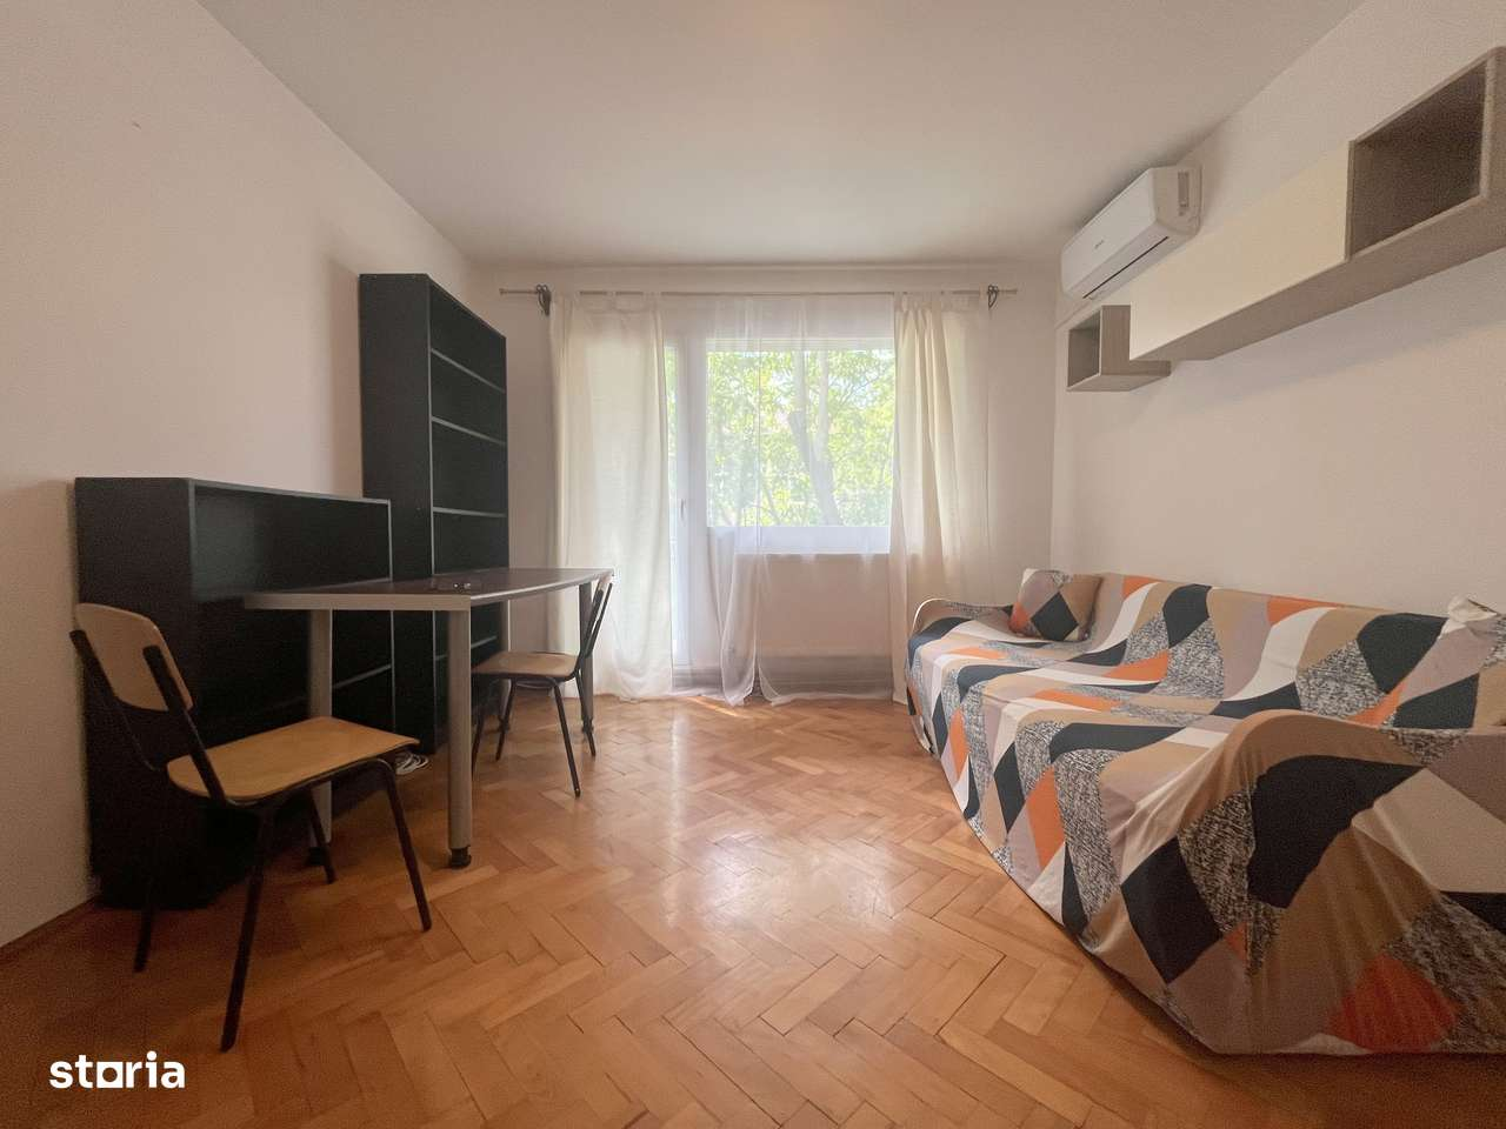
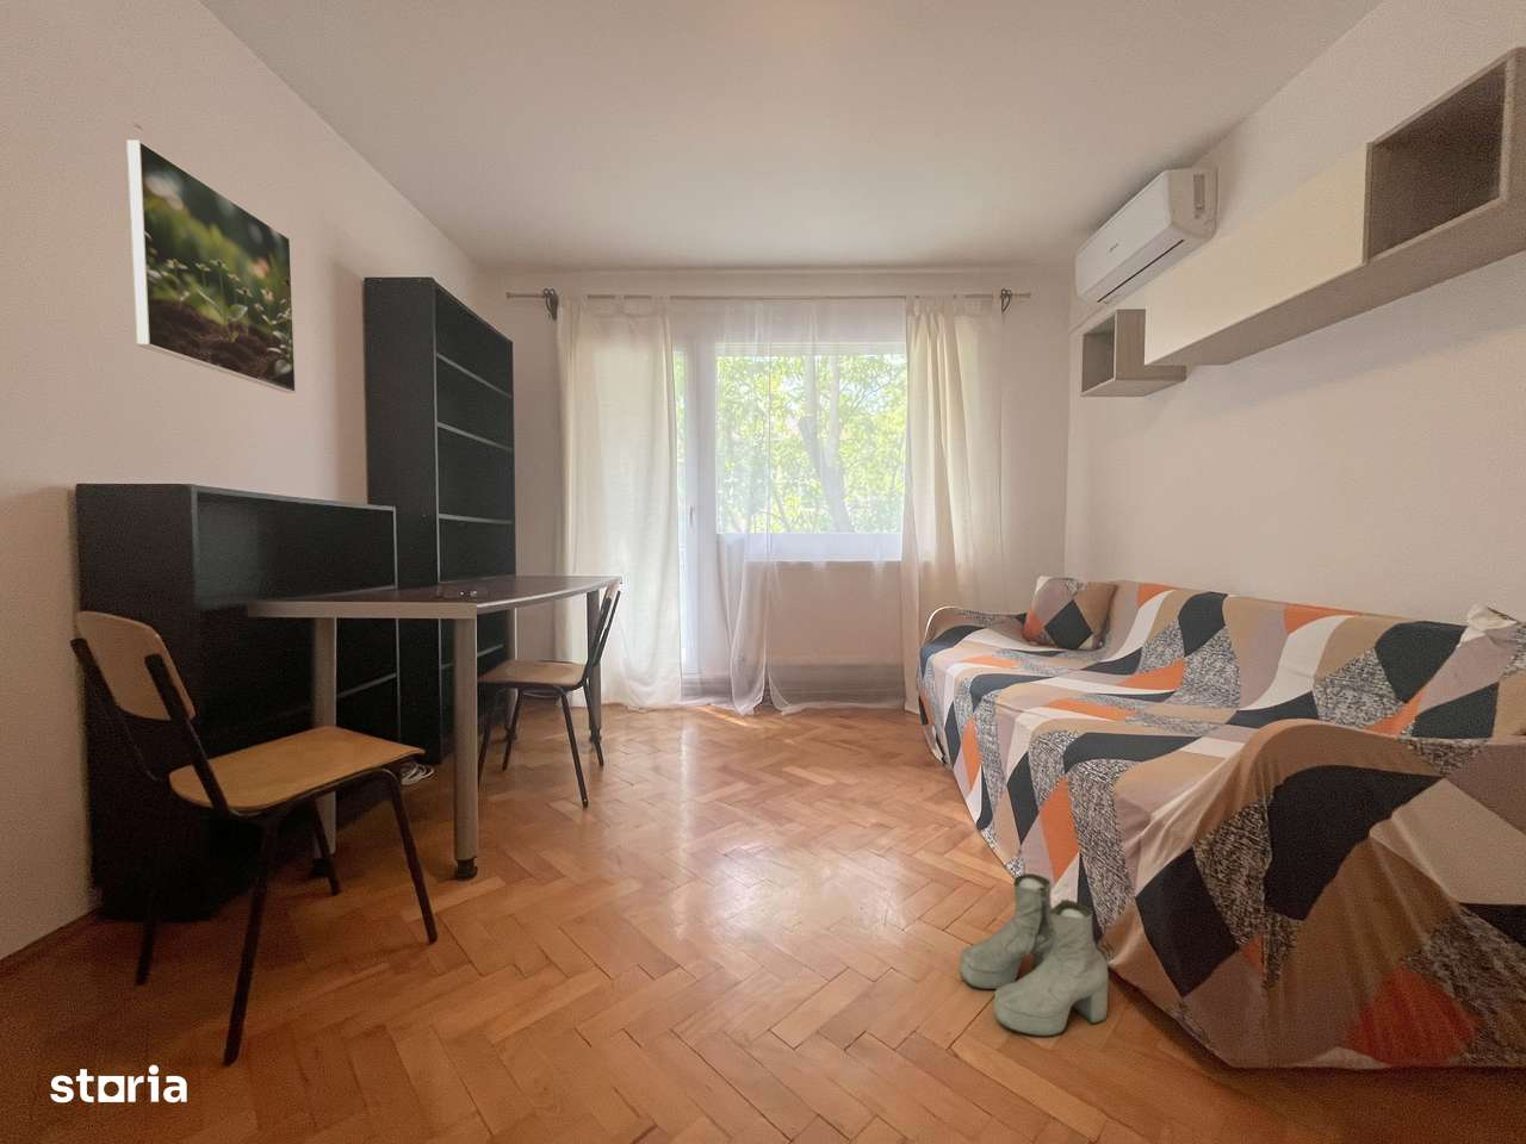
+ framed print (223, 285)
+ boots (1031, 945)
